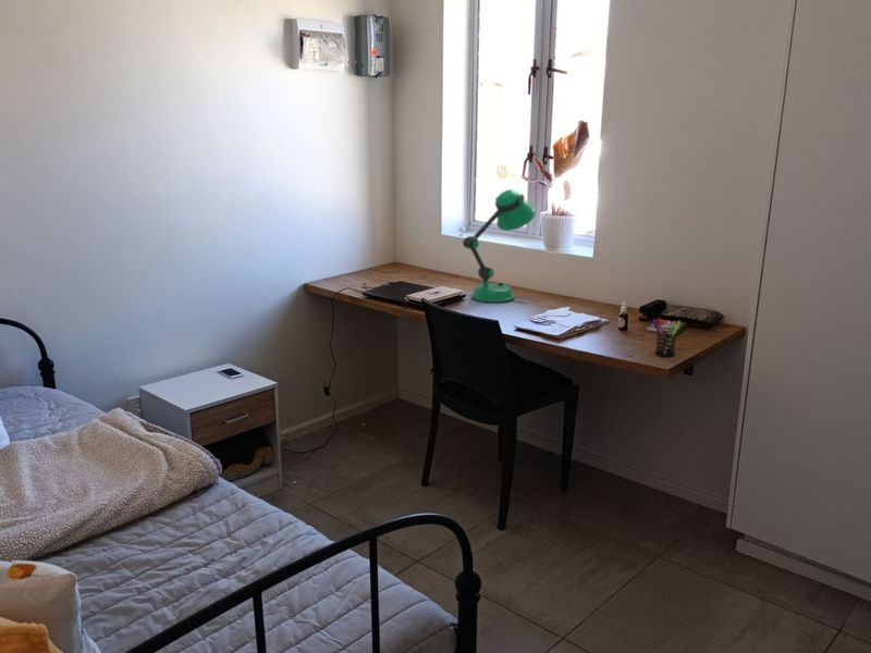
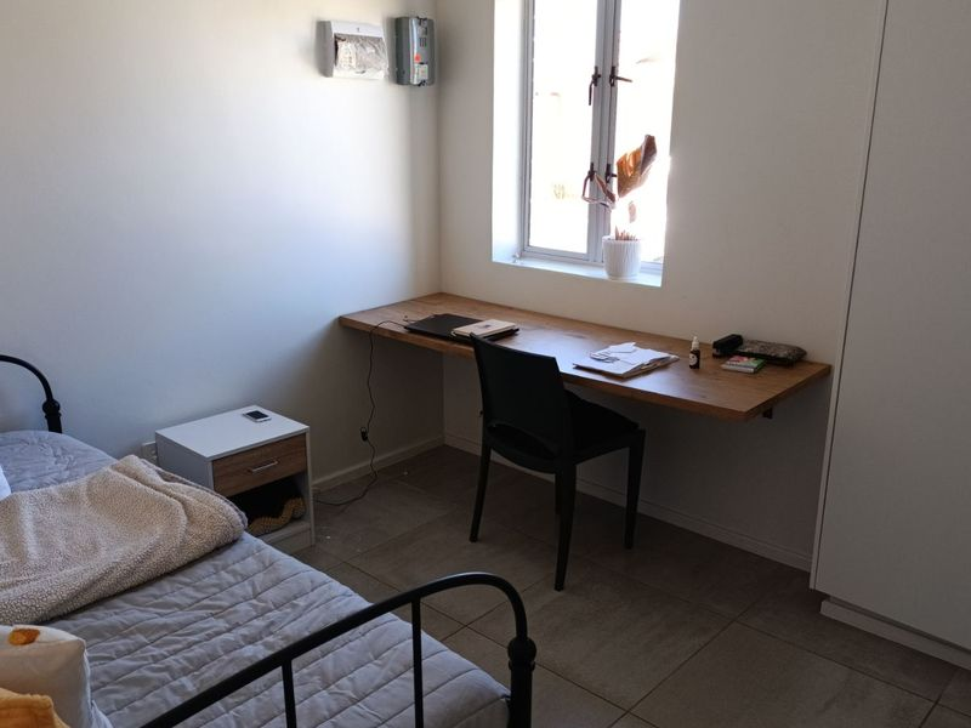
- pen holder (666, 336)
- desk lamp (501, 229)
